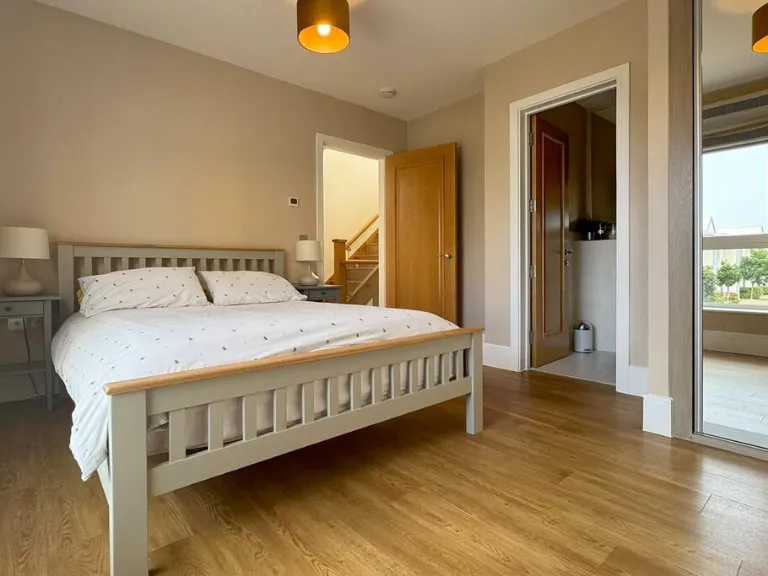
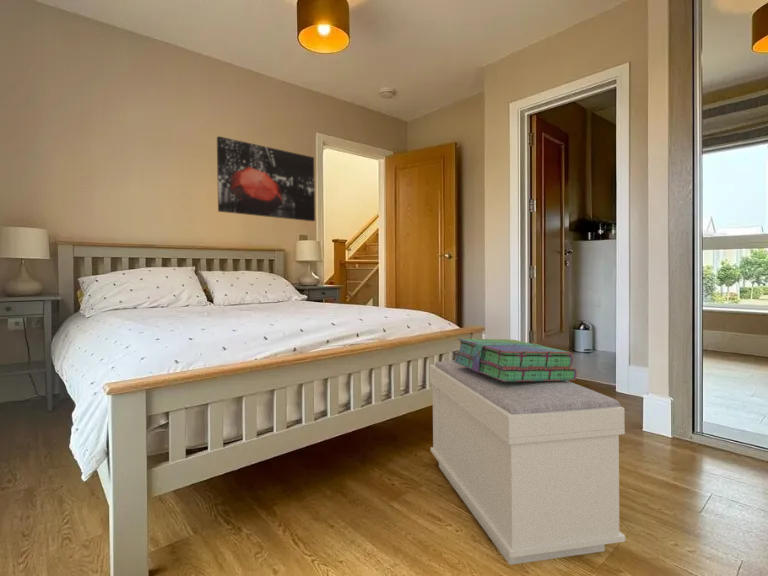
+ wall art (269, 182)
+ stack of books (509, 359)
+ bench (507, 437)
